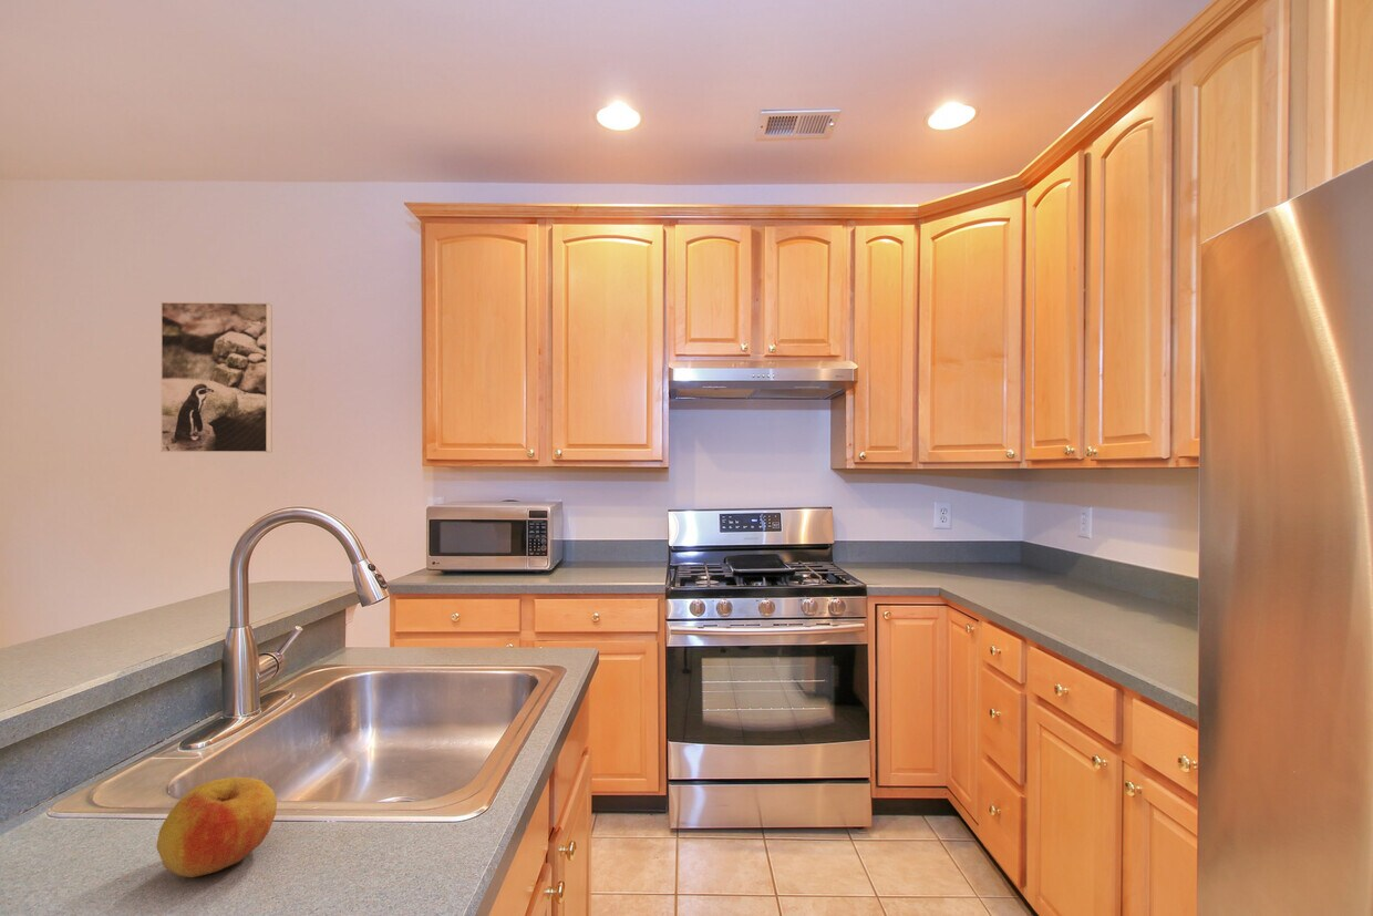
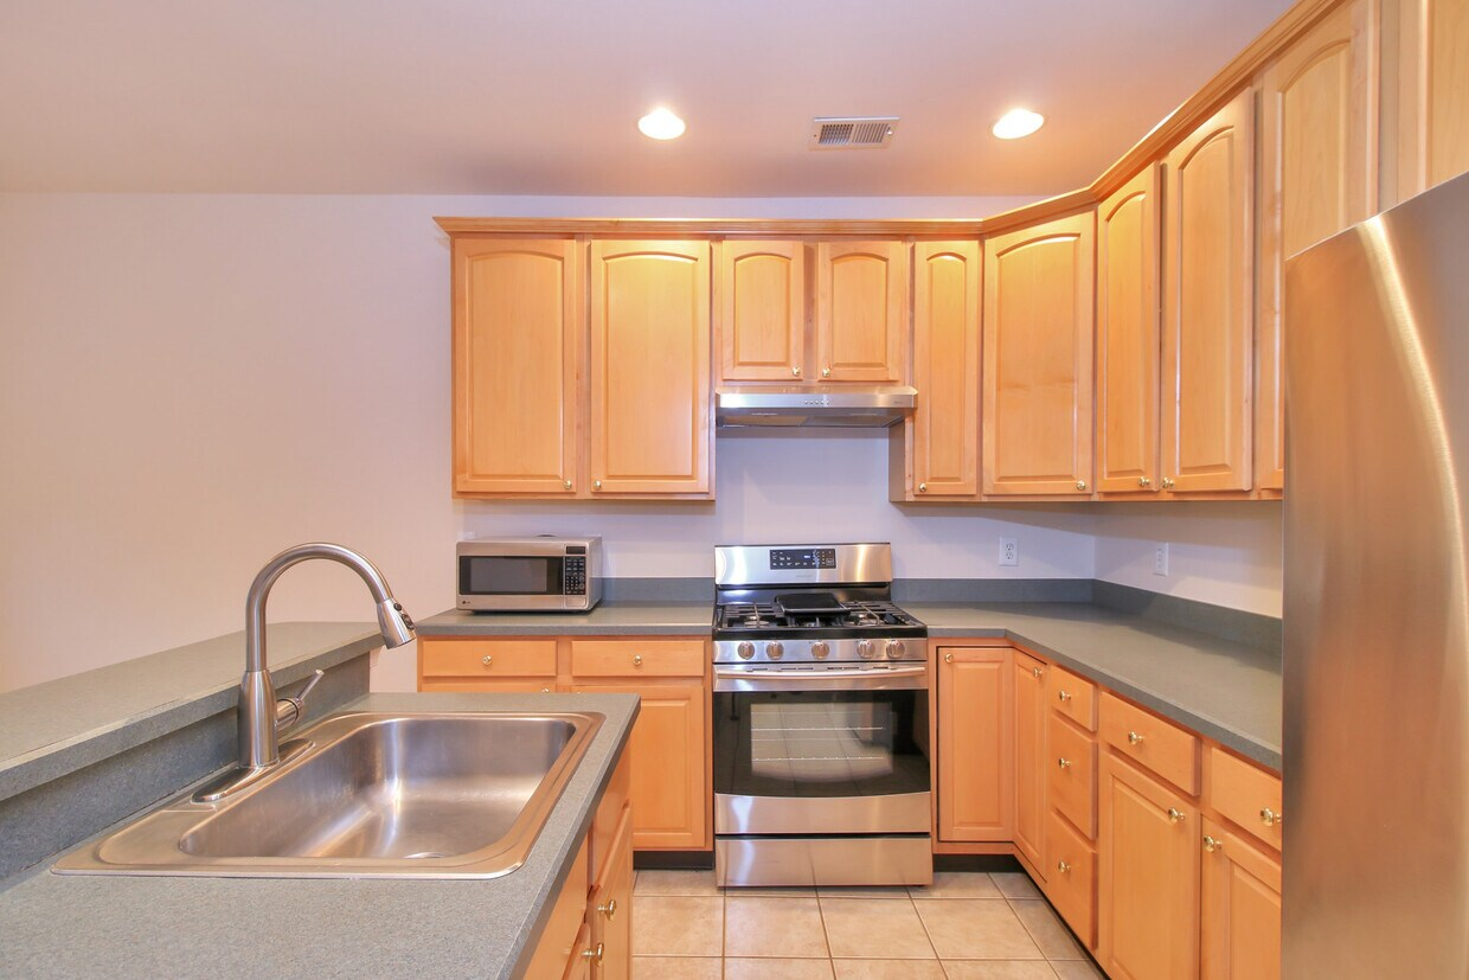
- apple (219, 823)
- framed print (216, 378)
